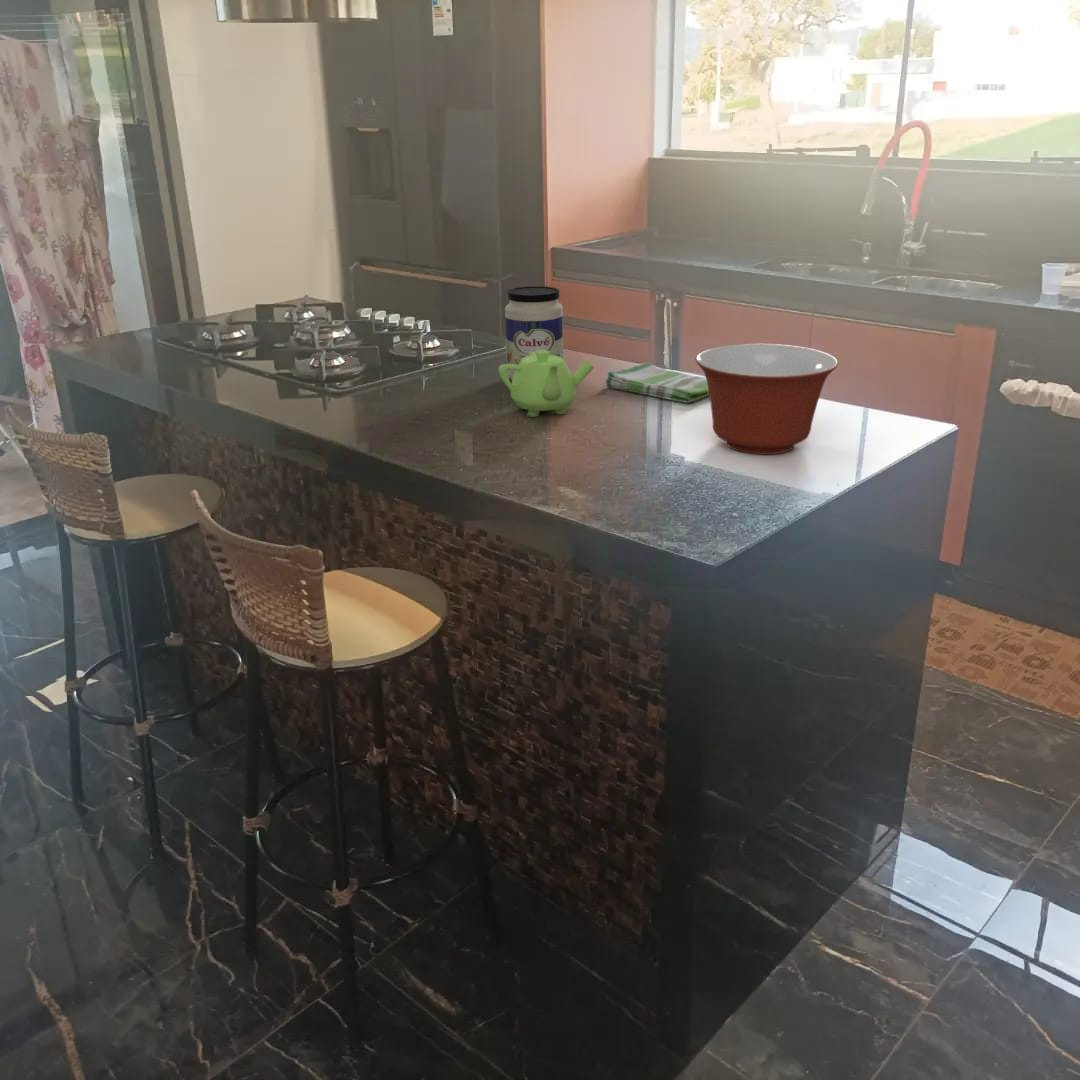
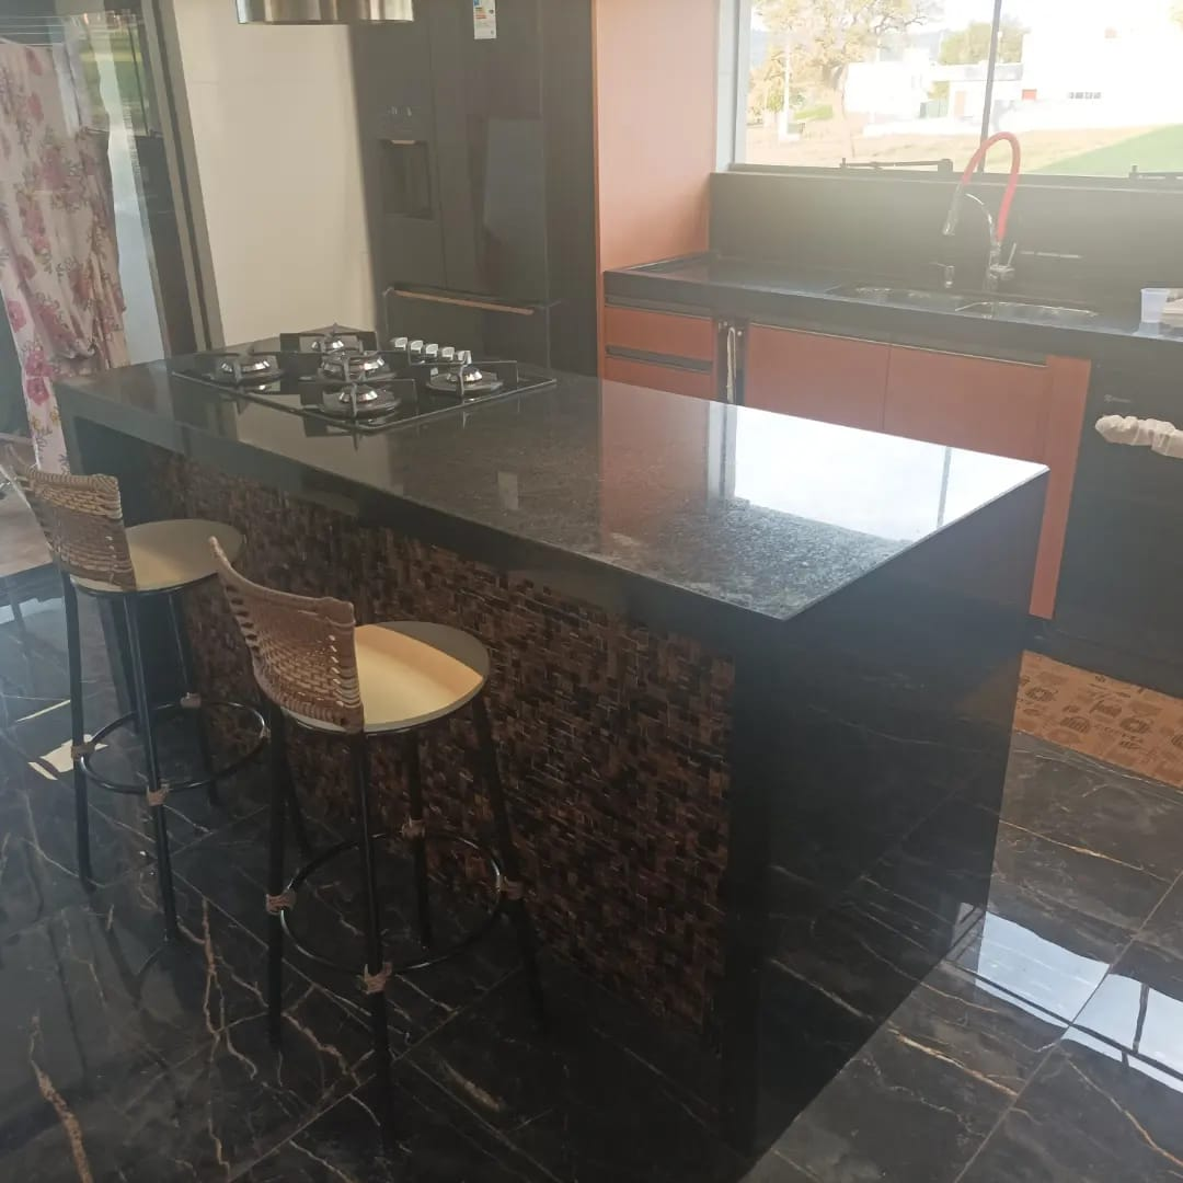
- mixing bowl (763, 402)
- jar (534, 335)
- teapot (547, 381)
- dish towel (667, 380)
